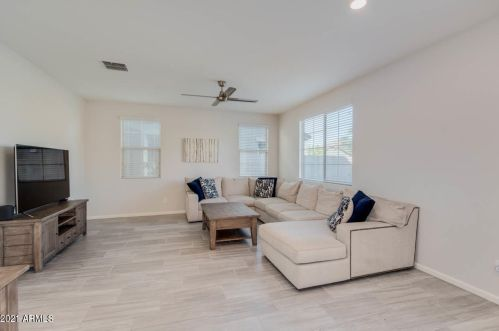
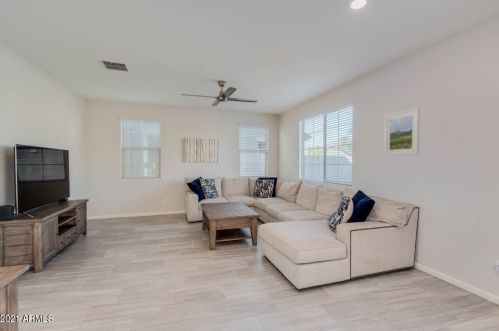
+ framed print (400, 133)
